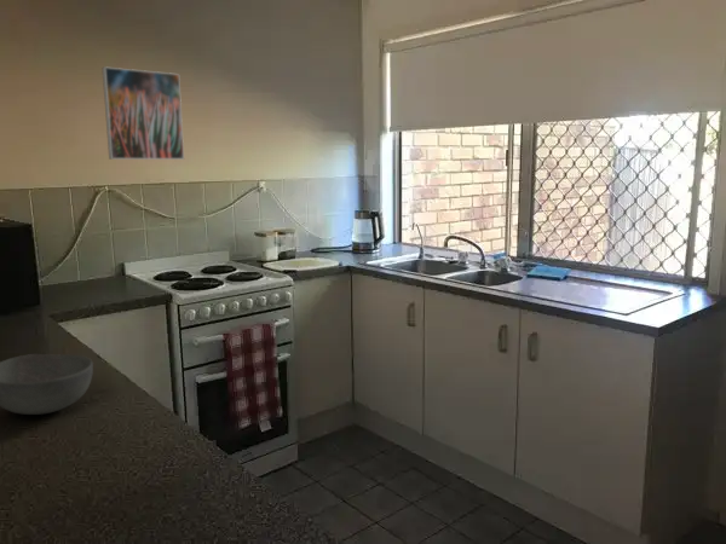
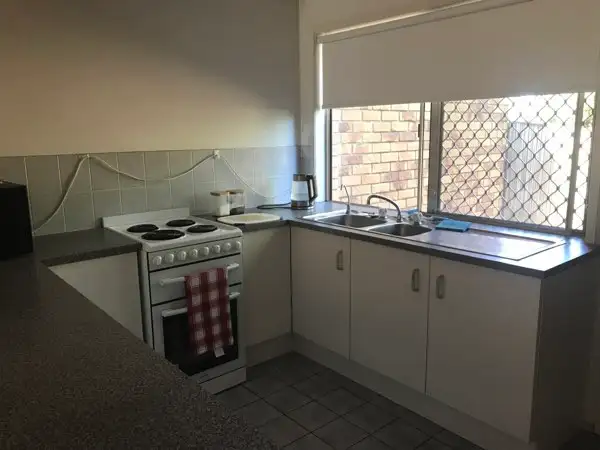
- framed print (144, 115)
- bowl (41, 387)
